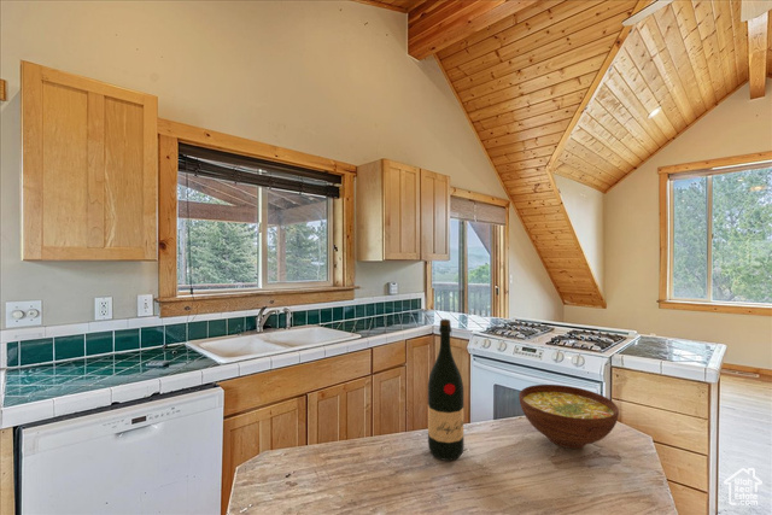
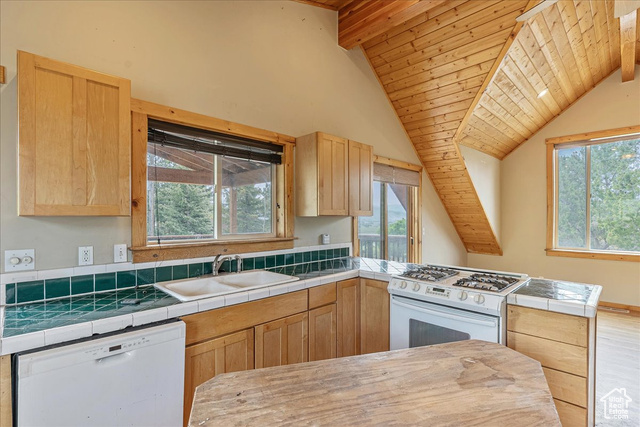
- wine bottle (445, 385)
- bowl (566, 420)
